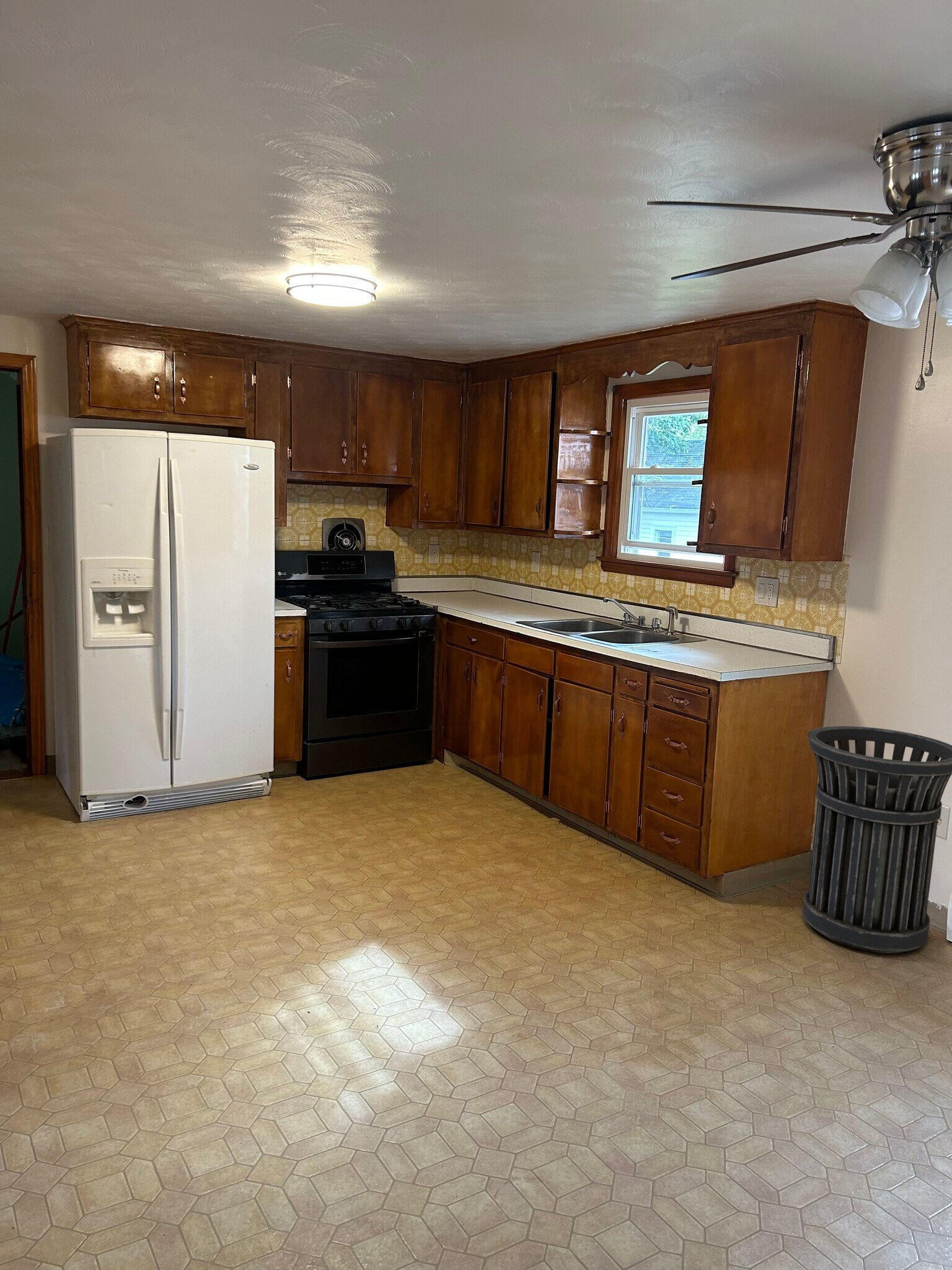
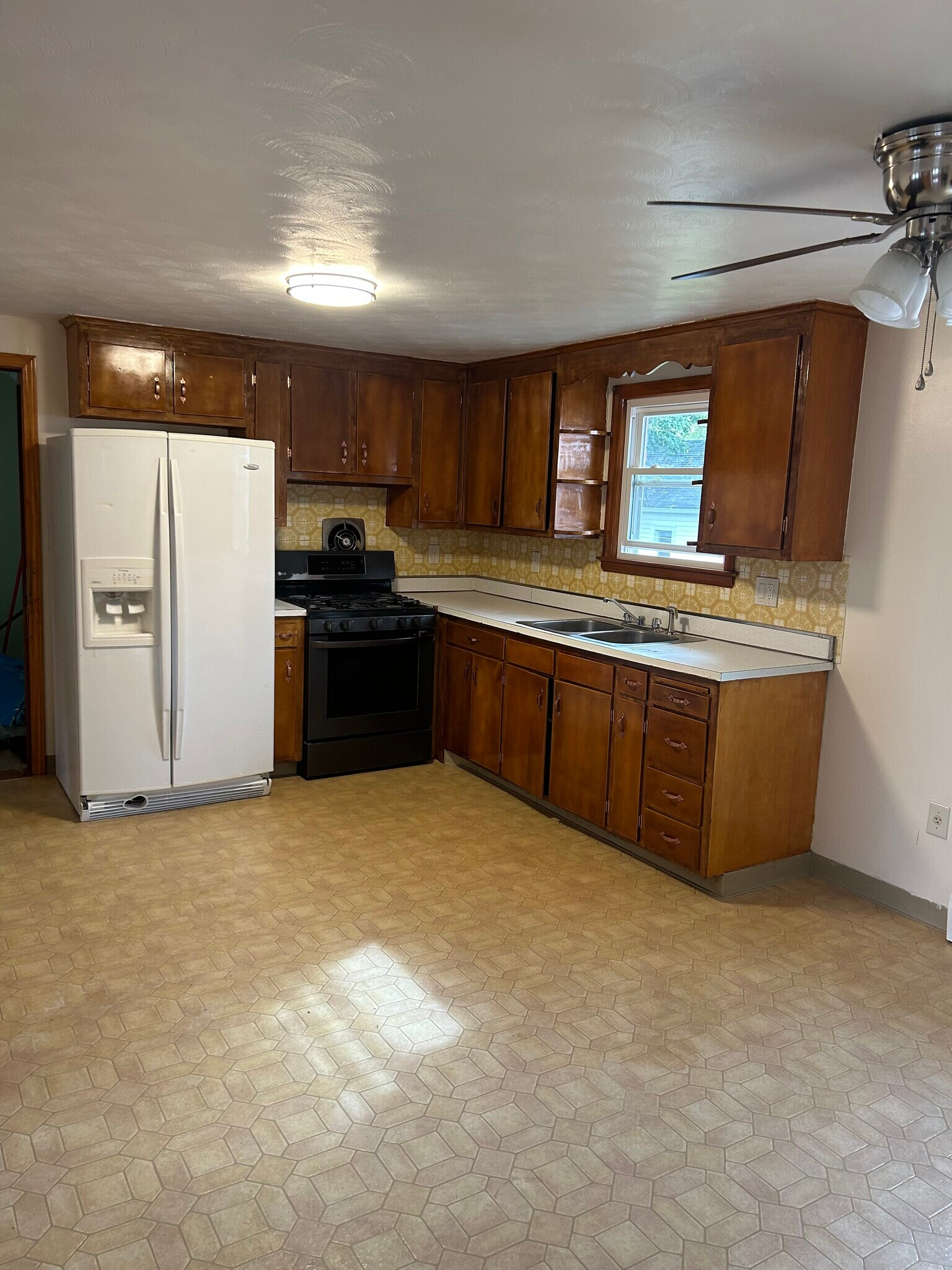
- trash can (873, 837)
